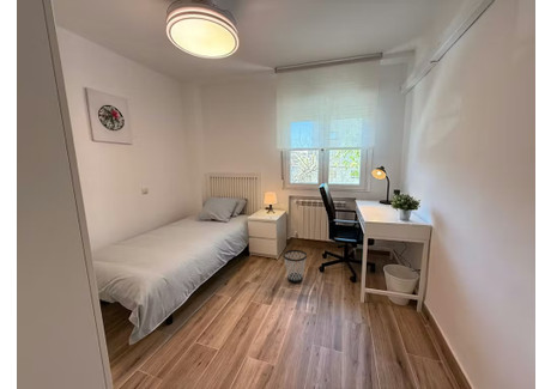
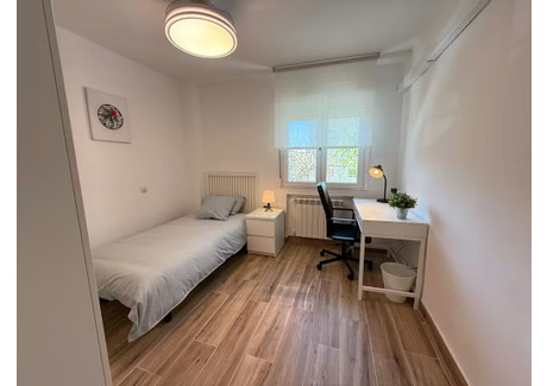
- wastebasket (295, 266)
